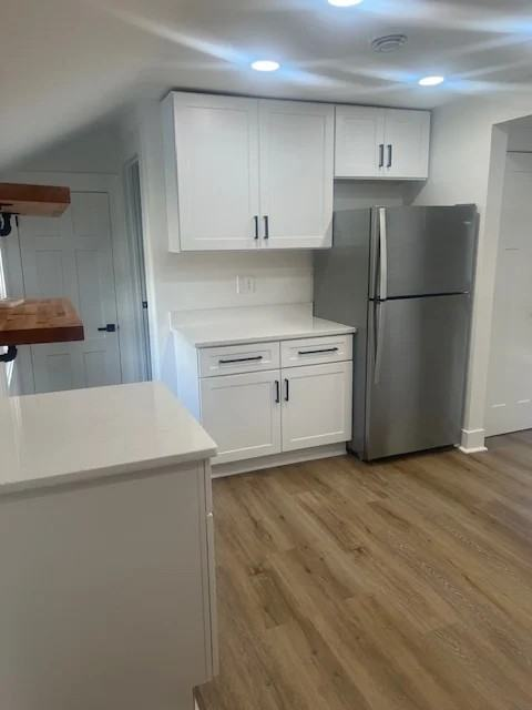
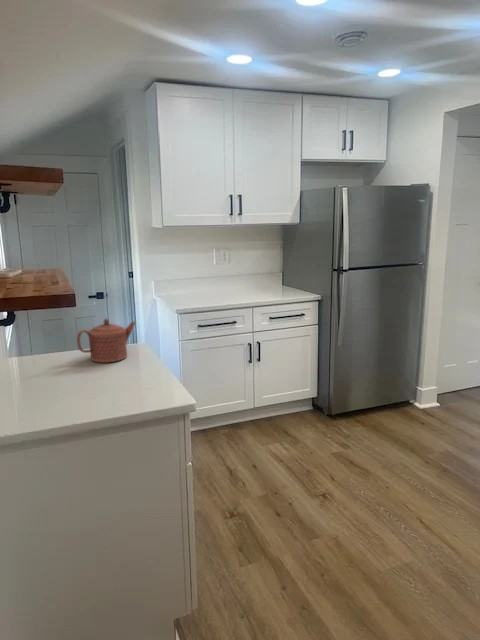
+ teapot (108, 338)
